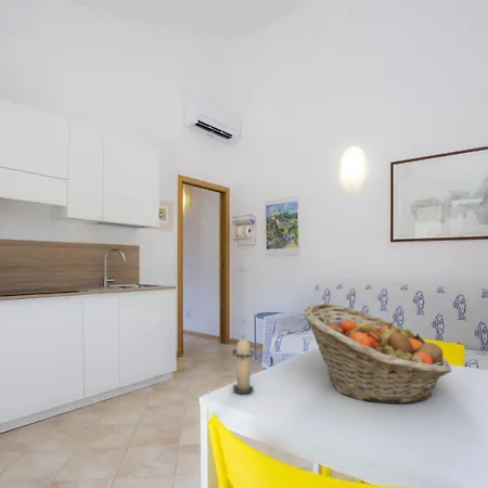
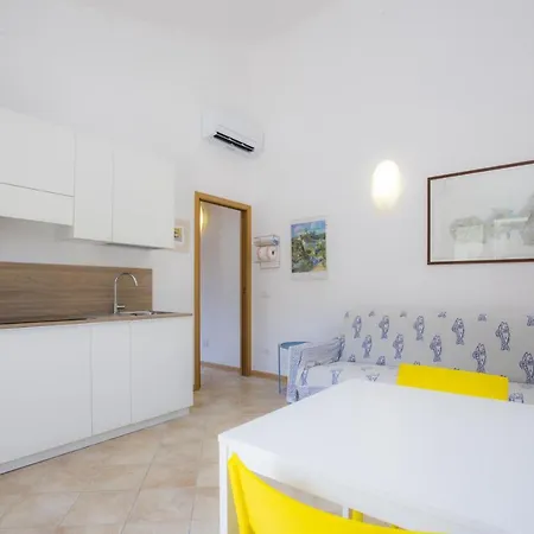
- fruit basket (371, 345)
- candle (243, 362)
